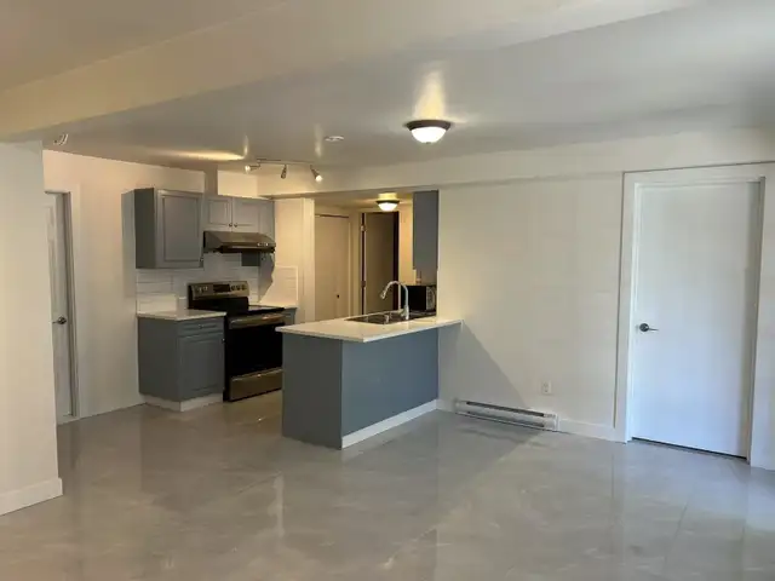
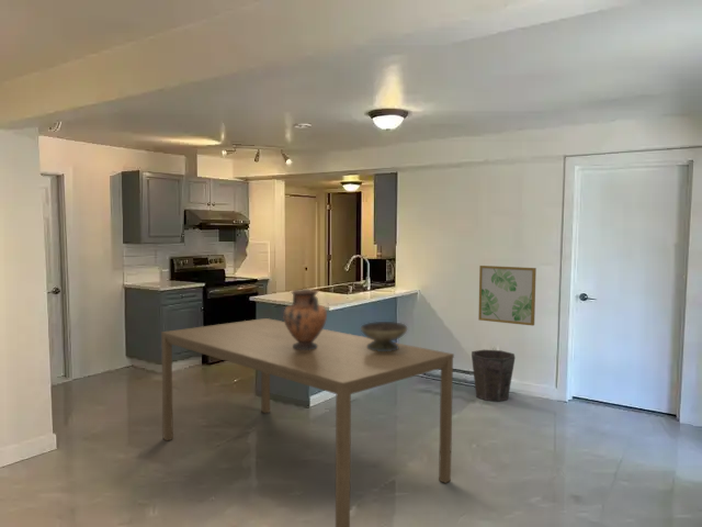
+ decorative bowl (383, 336)
+ waste bin (491, 375)
+ wall art (506, 294)
+ dining table (297, 382)
+ vase (305, 318)
